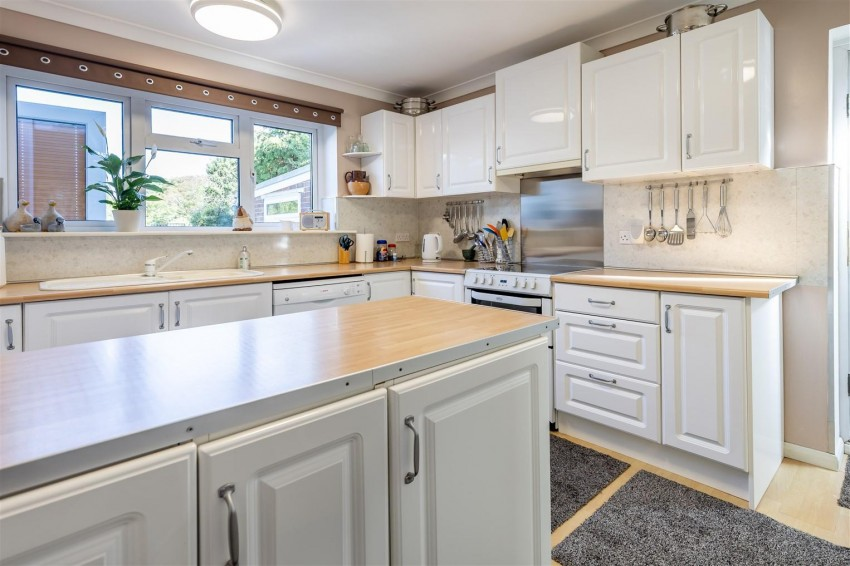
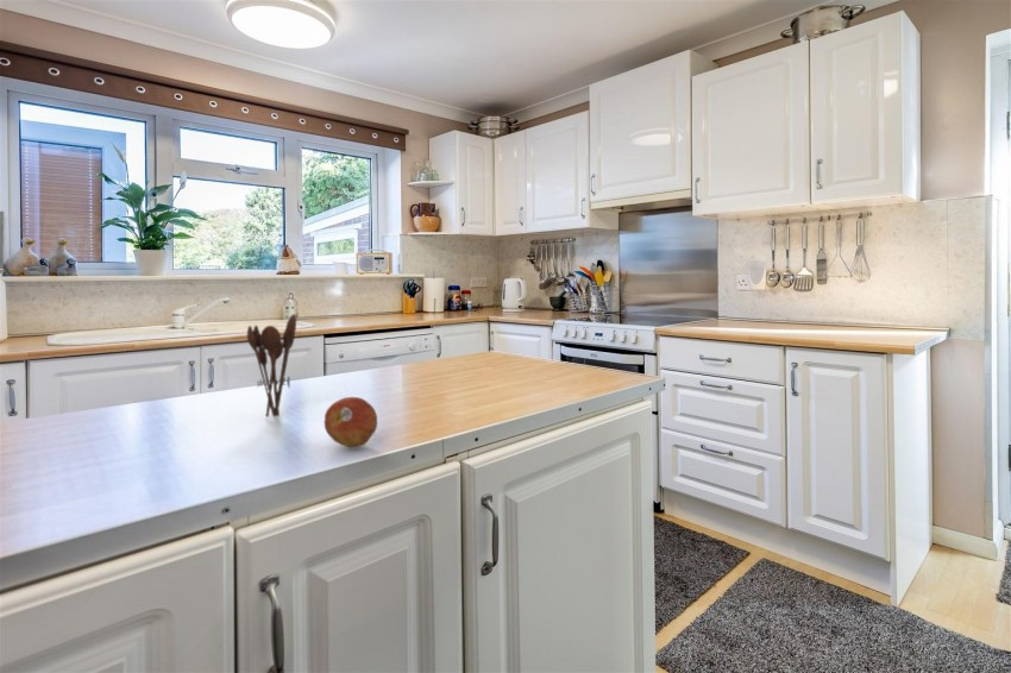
+ utensil holder (275, 365)
+ fruit (351, 422)
